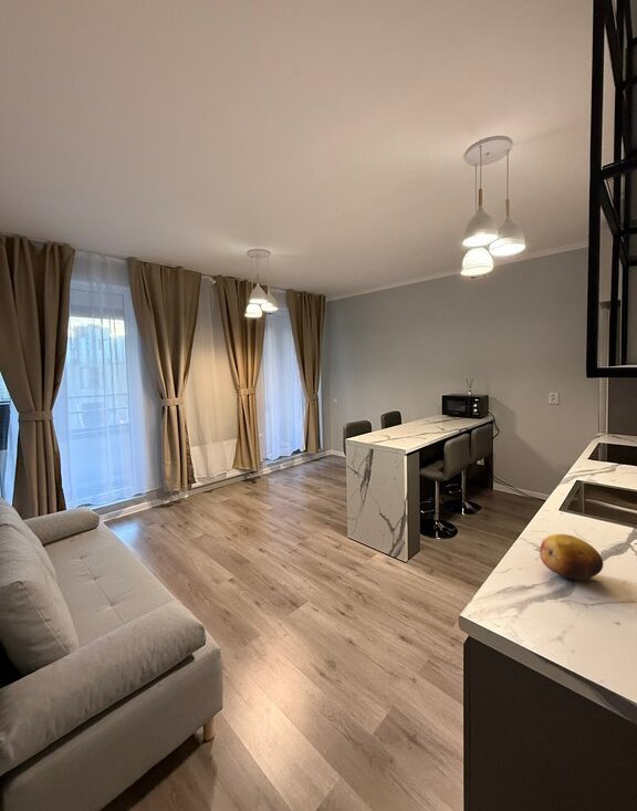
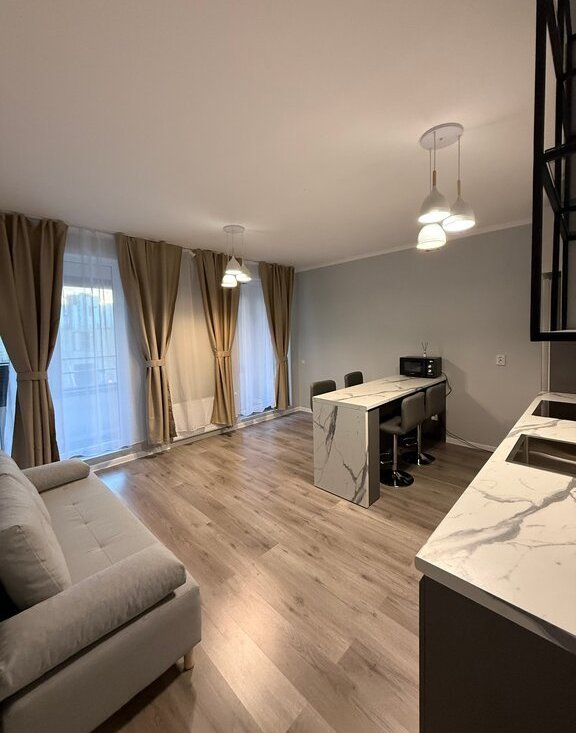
- fruit (570, 555)
